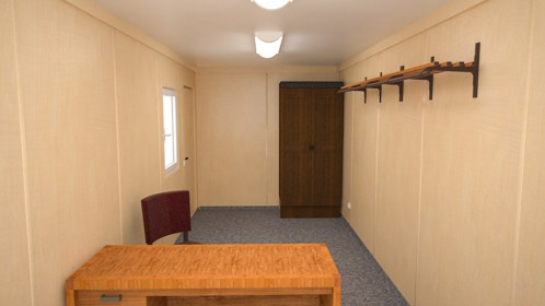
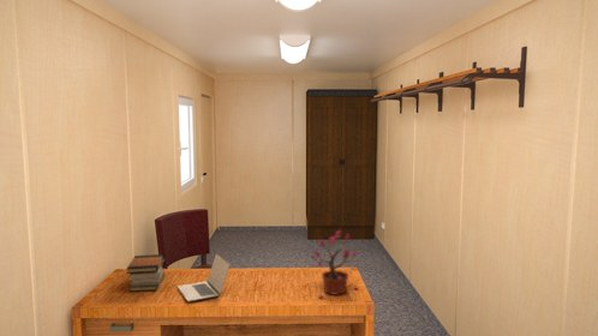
+ potted plant (333, 262)
+ laptop (208, 277)
+ book stack (146, 271)
